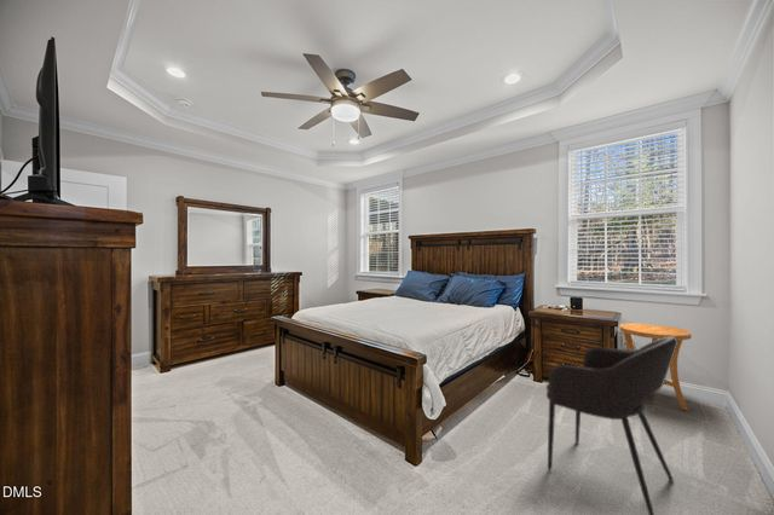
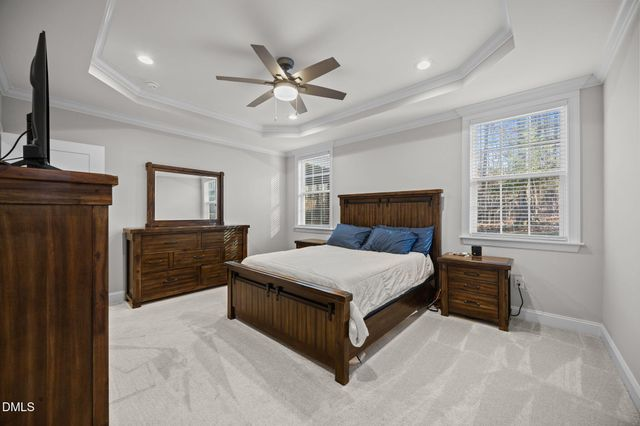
- armchair (610, 403)
- side table (670, 363)
